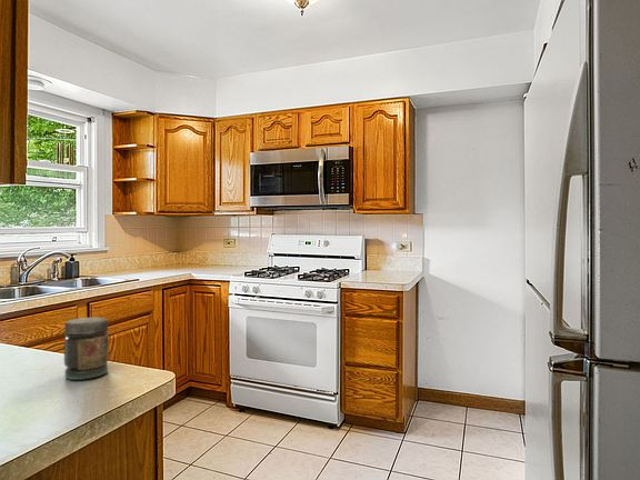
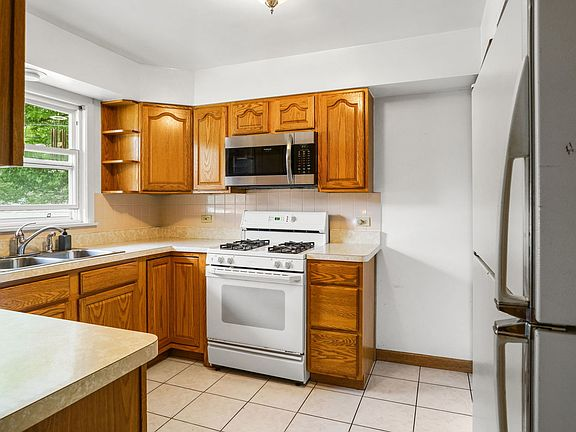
- jar (87, 347)
